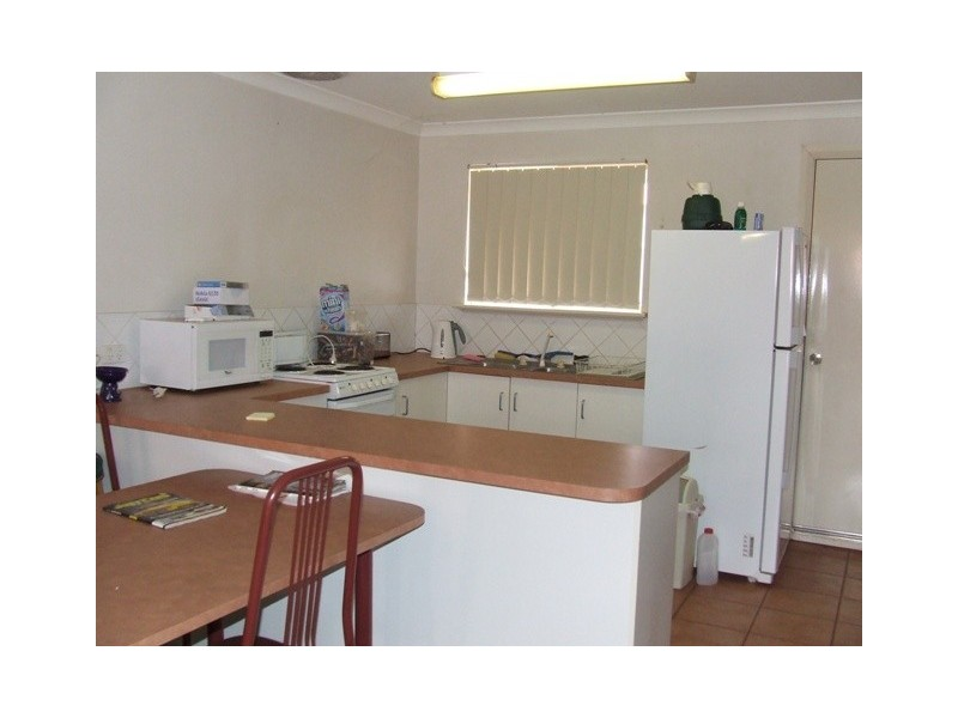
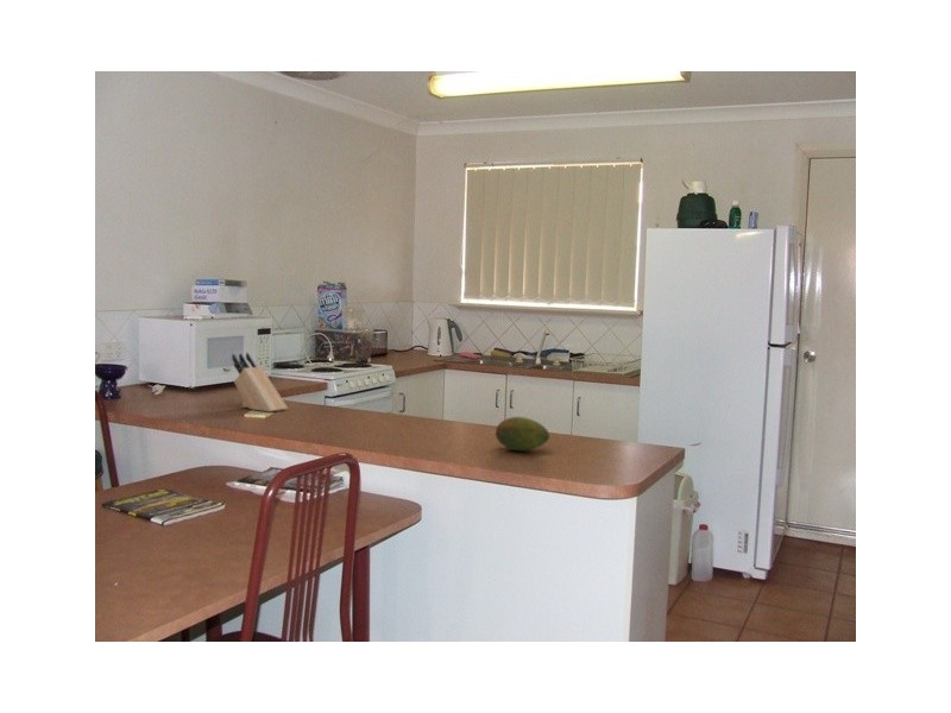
+ knife block (257, 380)
+ fruit (522, 434)
